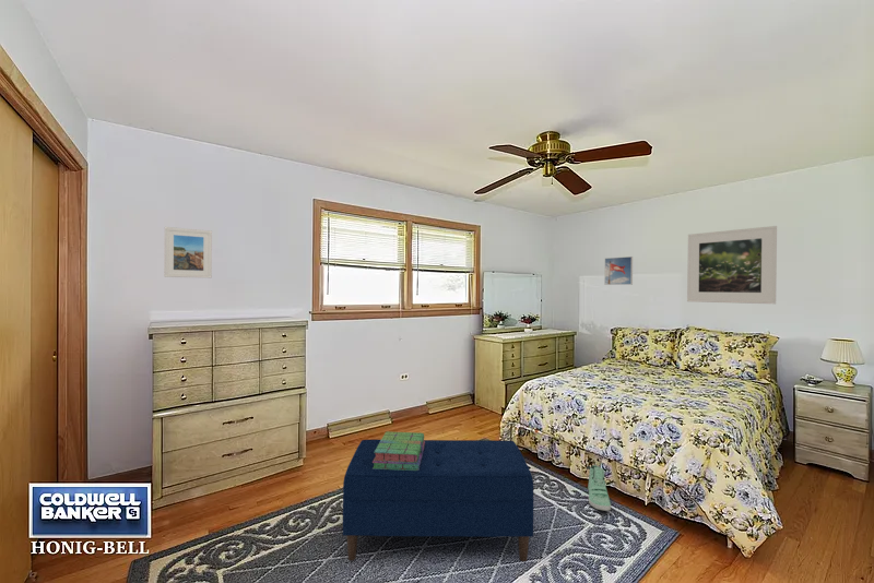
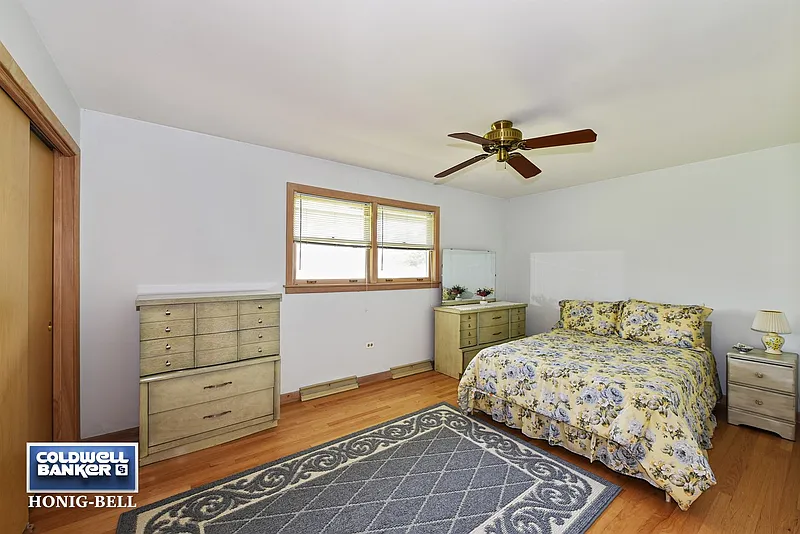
- bench (437, 495)
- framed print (617, 271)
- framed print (188, 252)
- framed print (729, 266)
- sneaker (599, 485)
- stack of books (400, 449)
